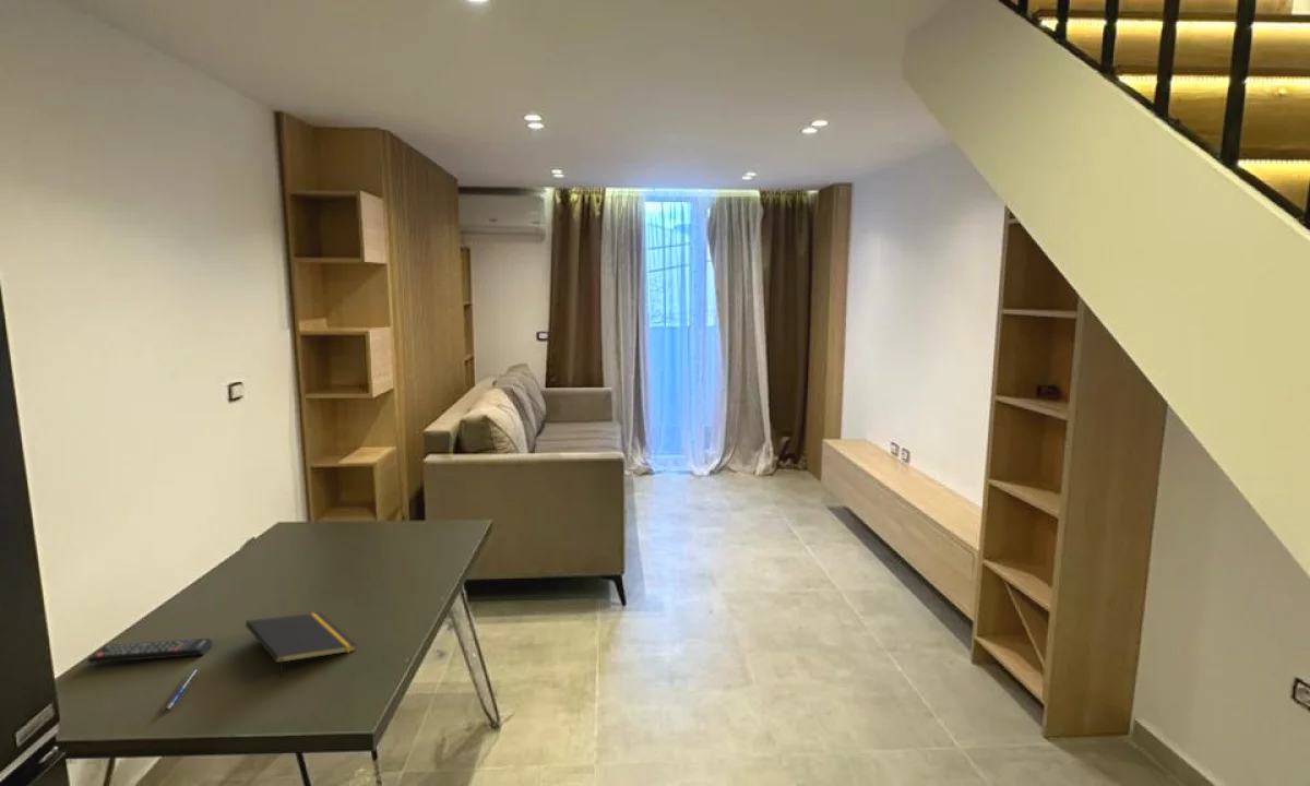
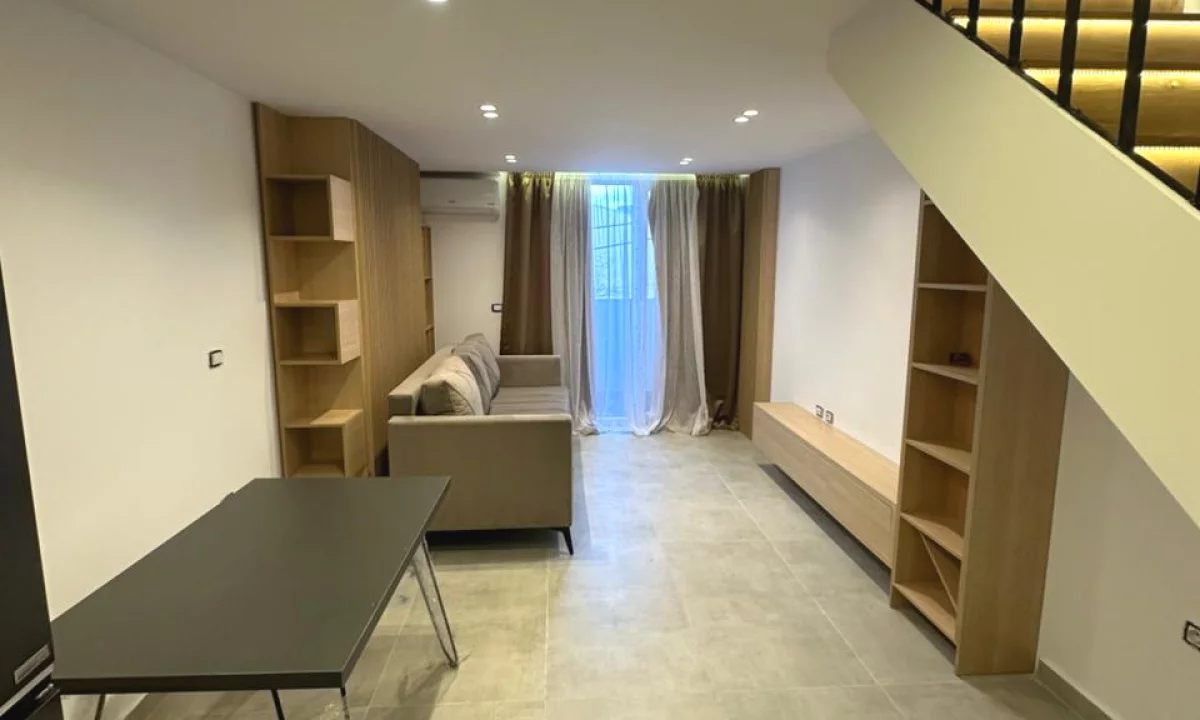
- remote control (152, 651)
- notepad (300, 635)
- pen (182, 688)
